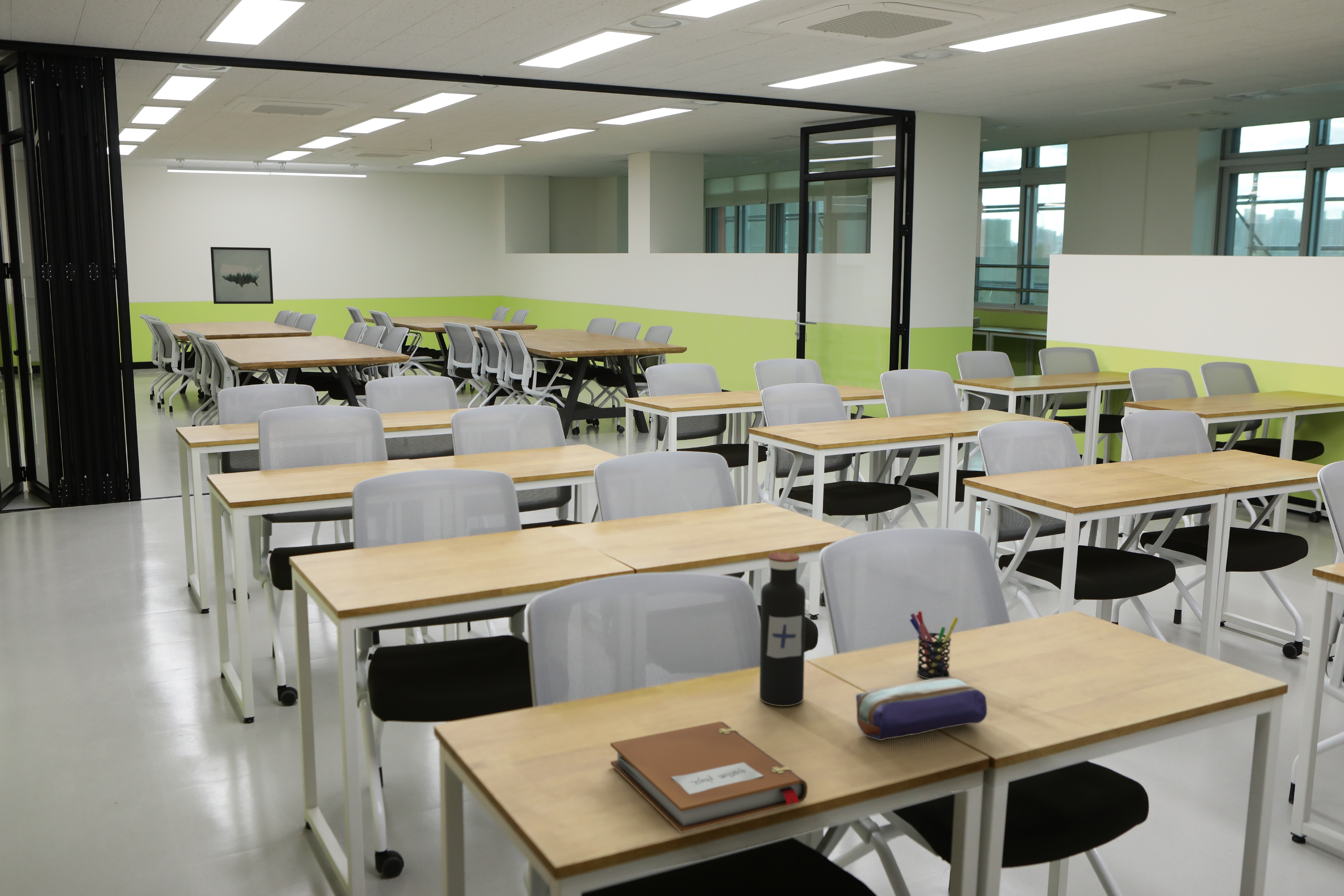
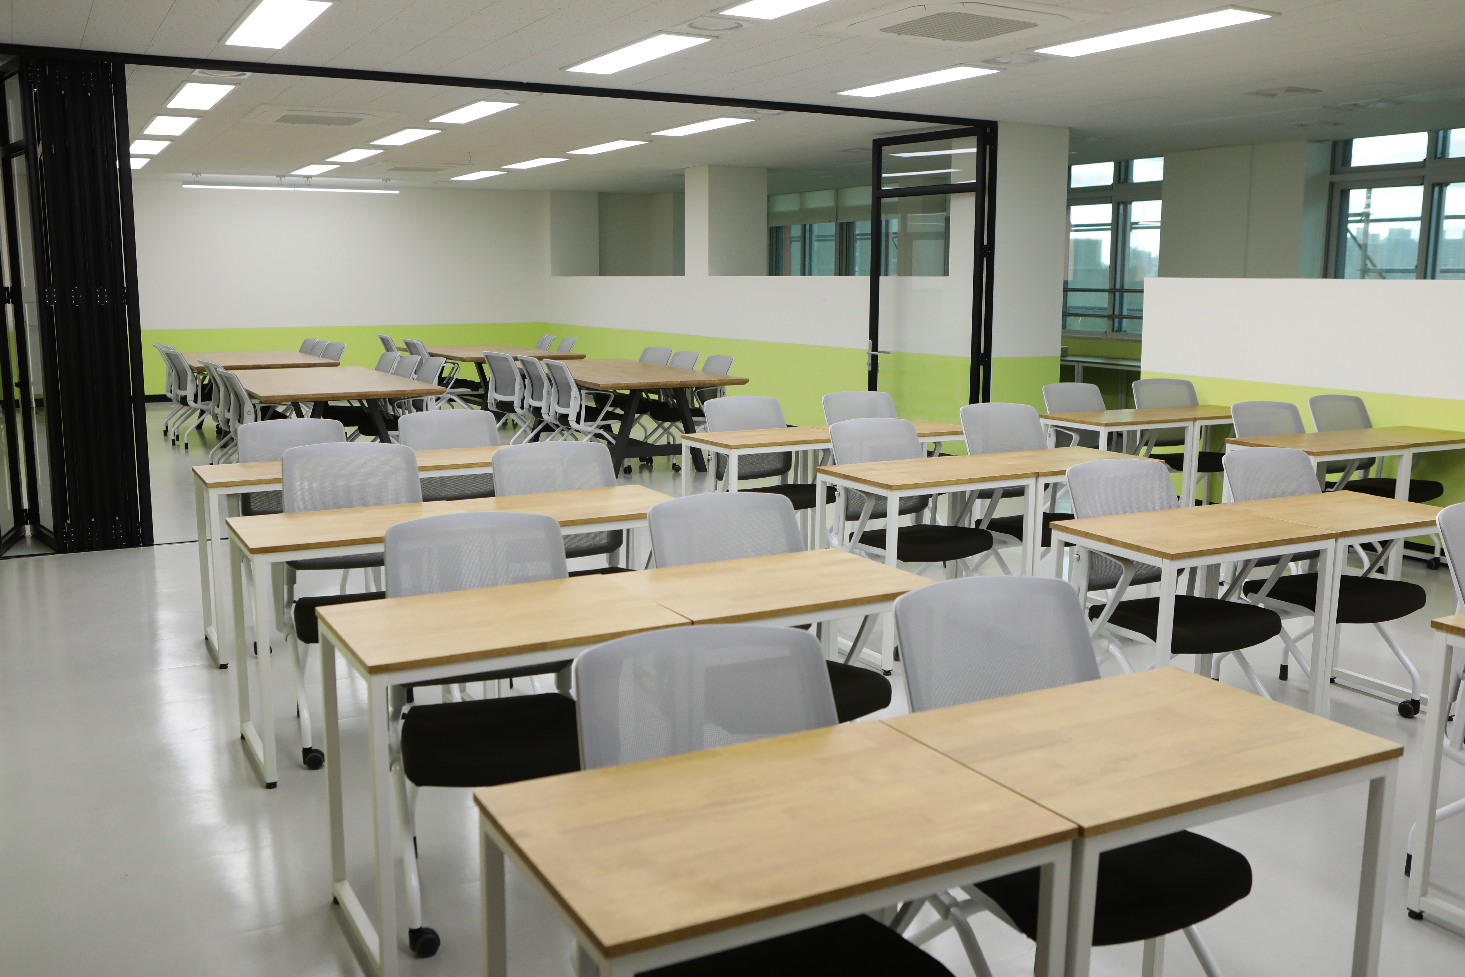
- pencil case (922, 708)
- water bottle (783, 628)
- notebook (708, 773)
- wall art (242, 276)
- pen holder (934, 644)
